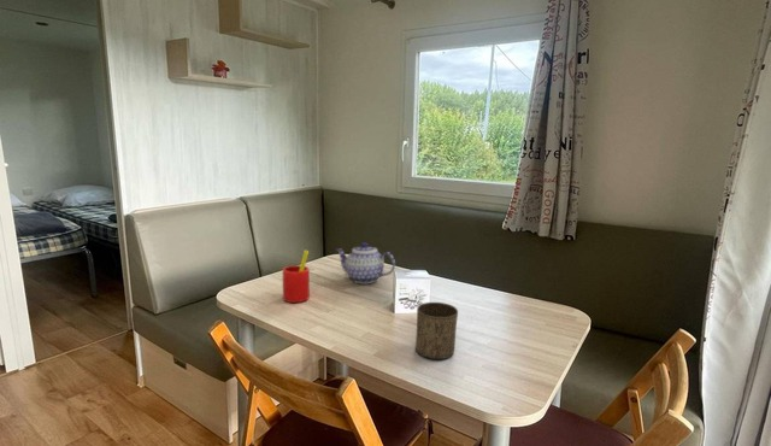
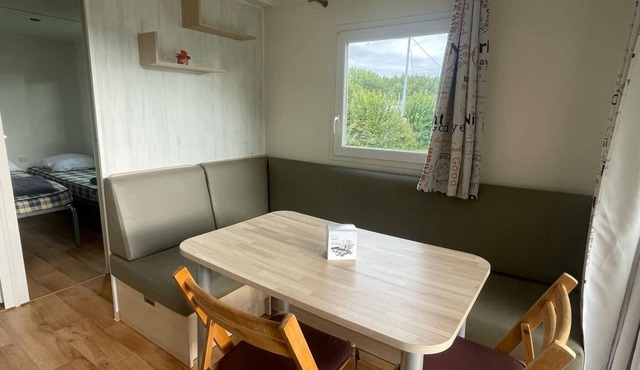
- straw (298, 274)
- cup (436, 330)
- teapot (364, 260)
